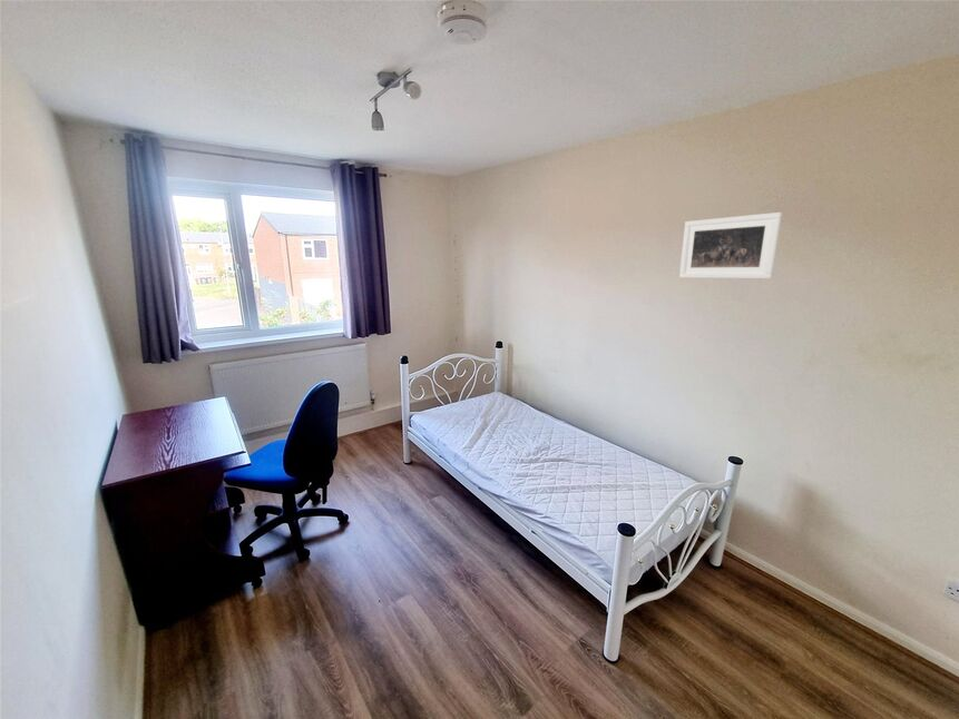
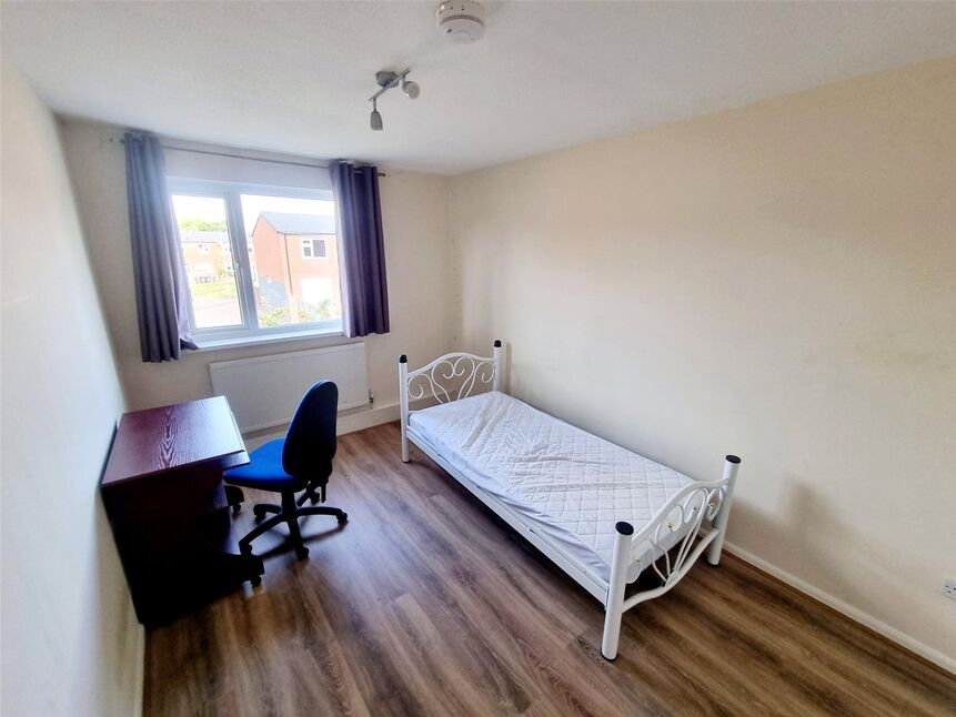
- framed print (725, 248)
